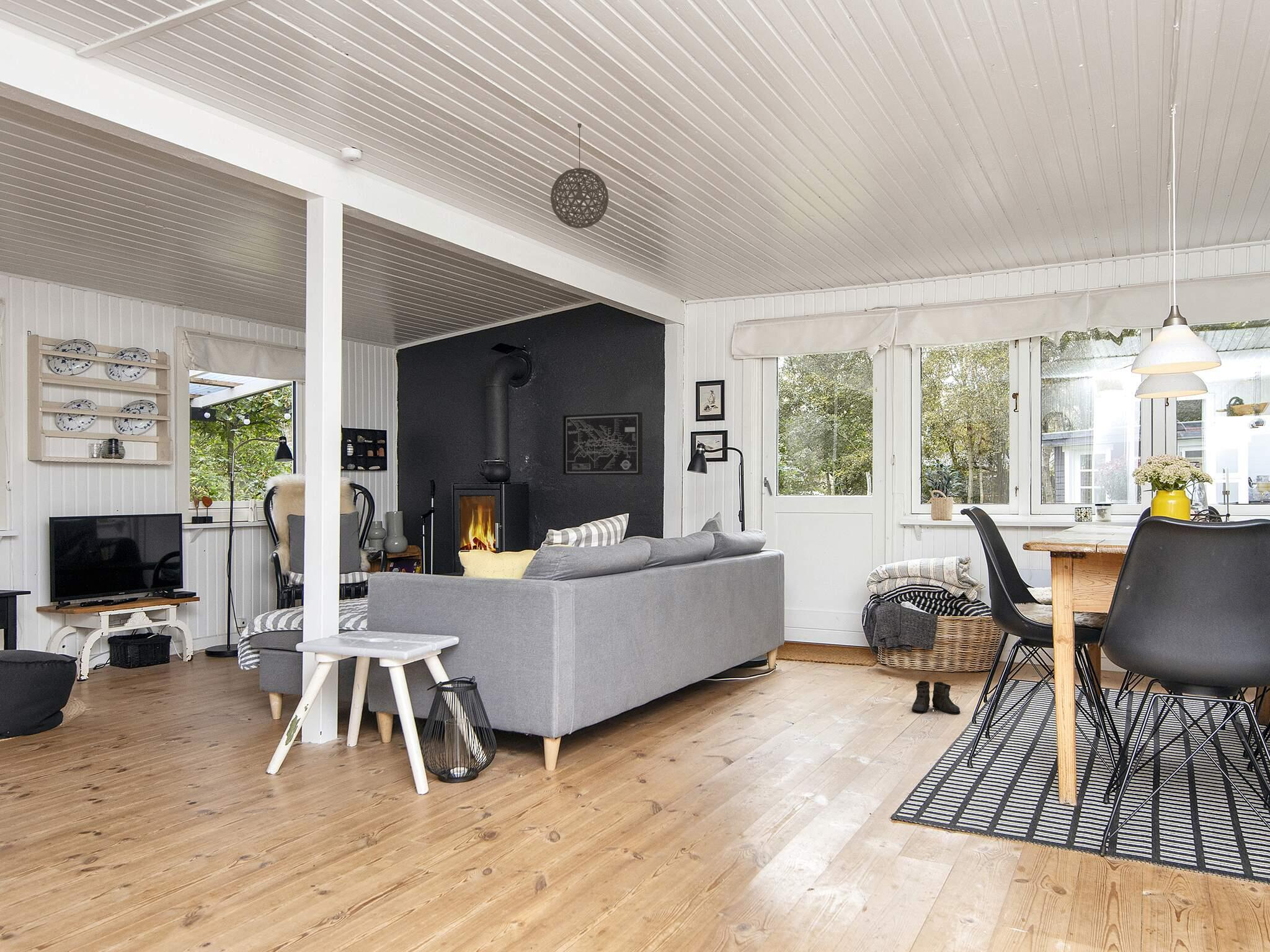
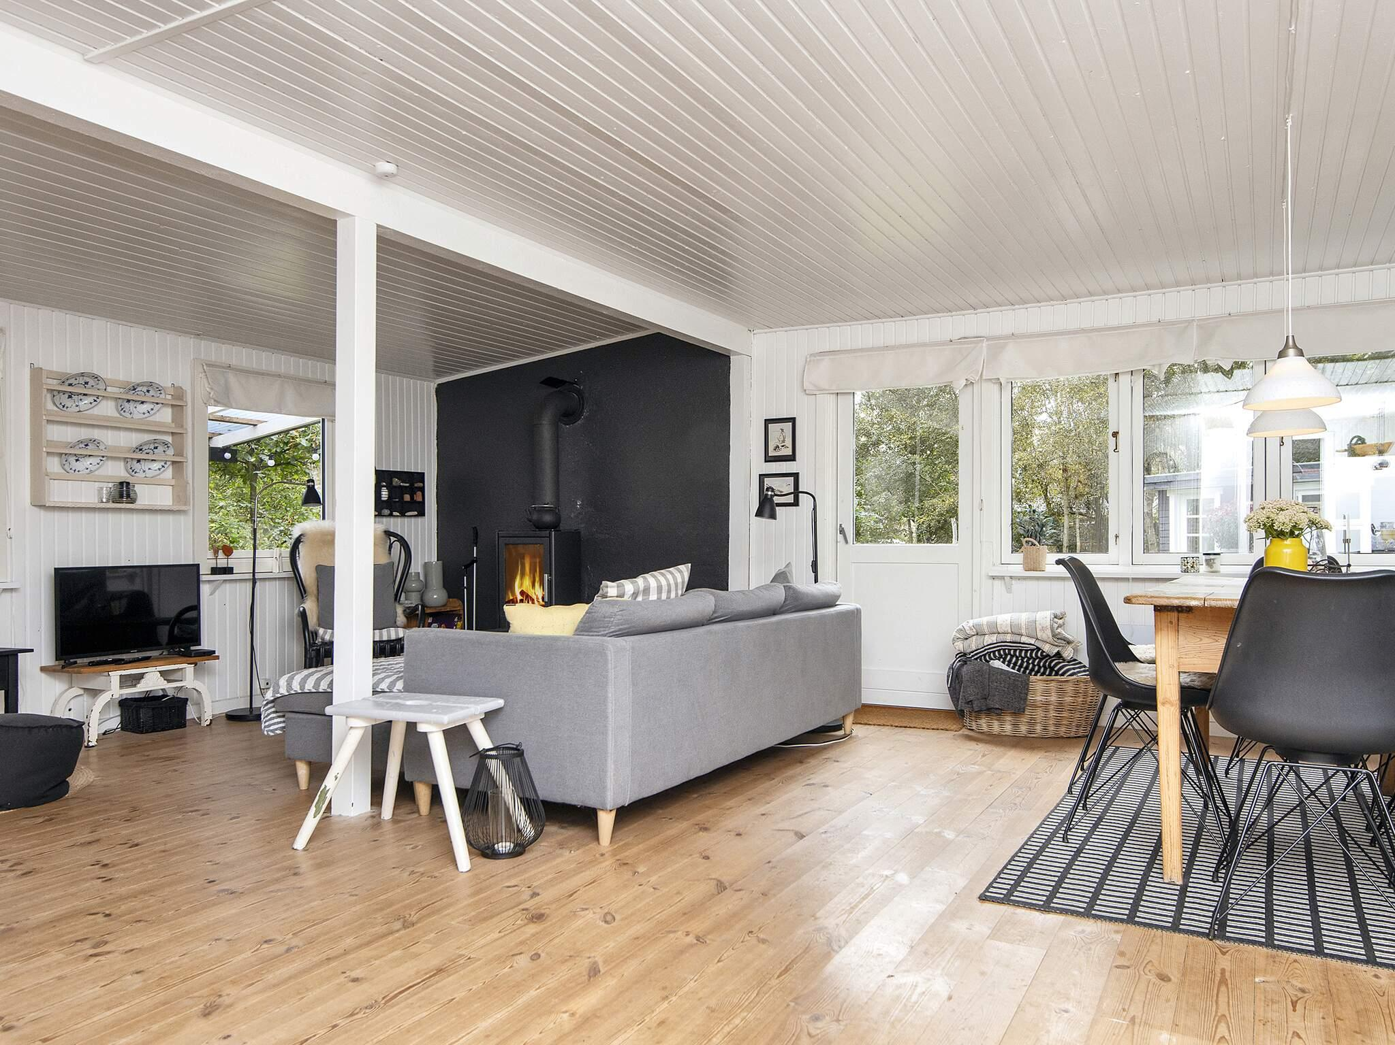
- pendant light (579, 175)
- wall art (602, 444)
- boots (933, 697)
